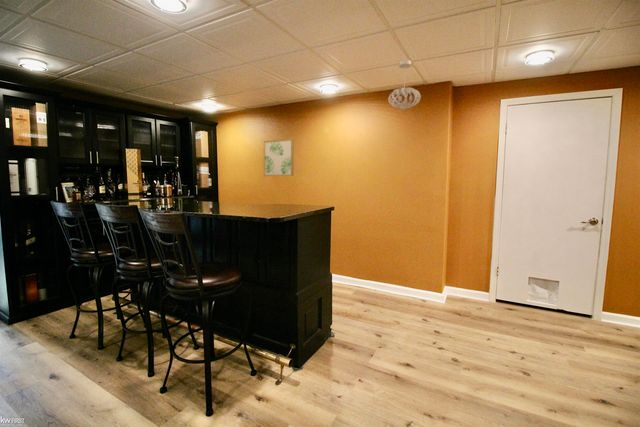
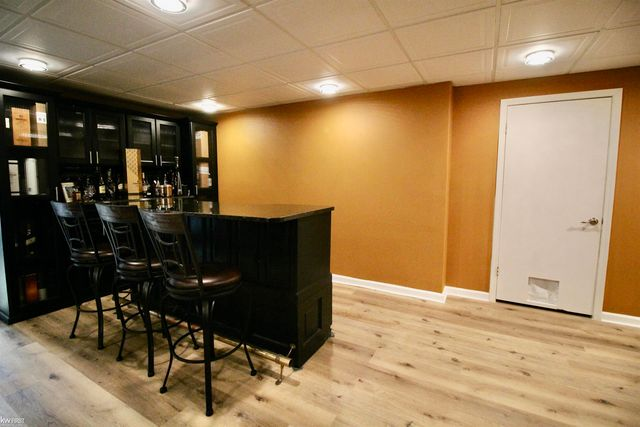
- wall art (278, 158)
- pendant light (404, 86)
